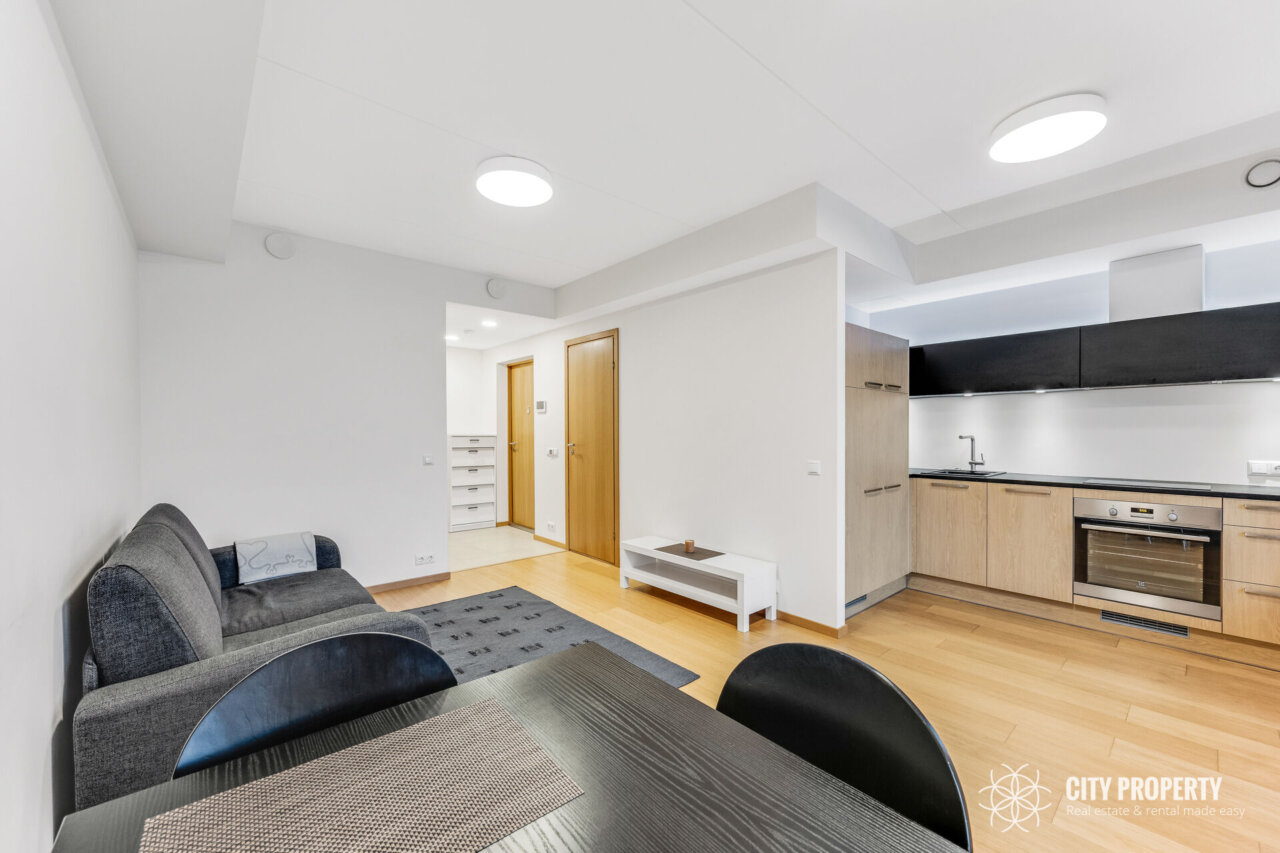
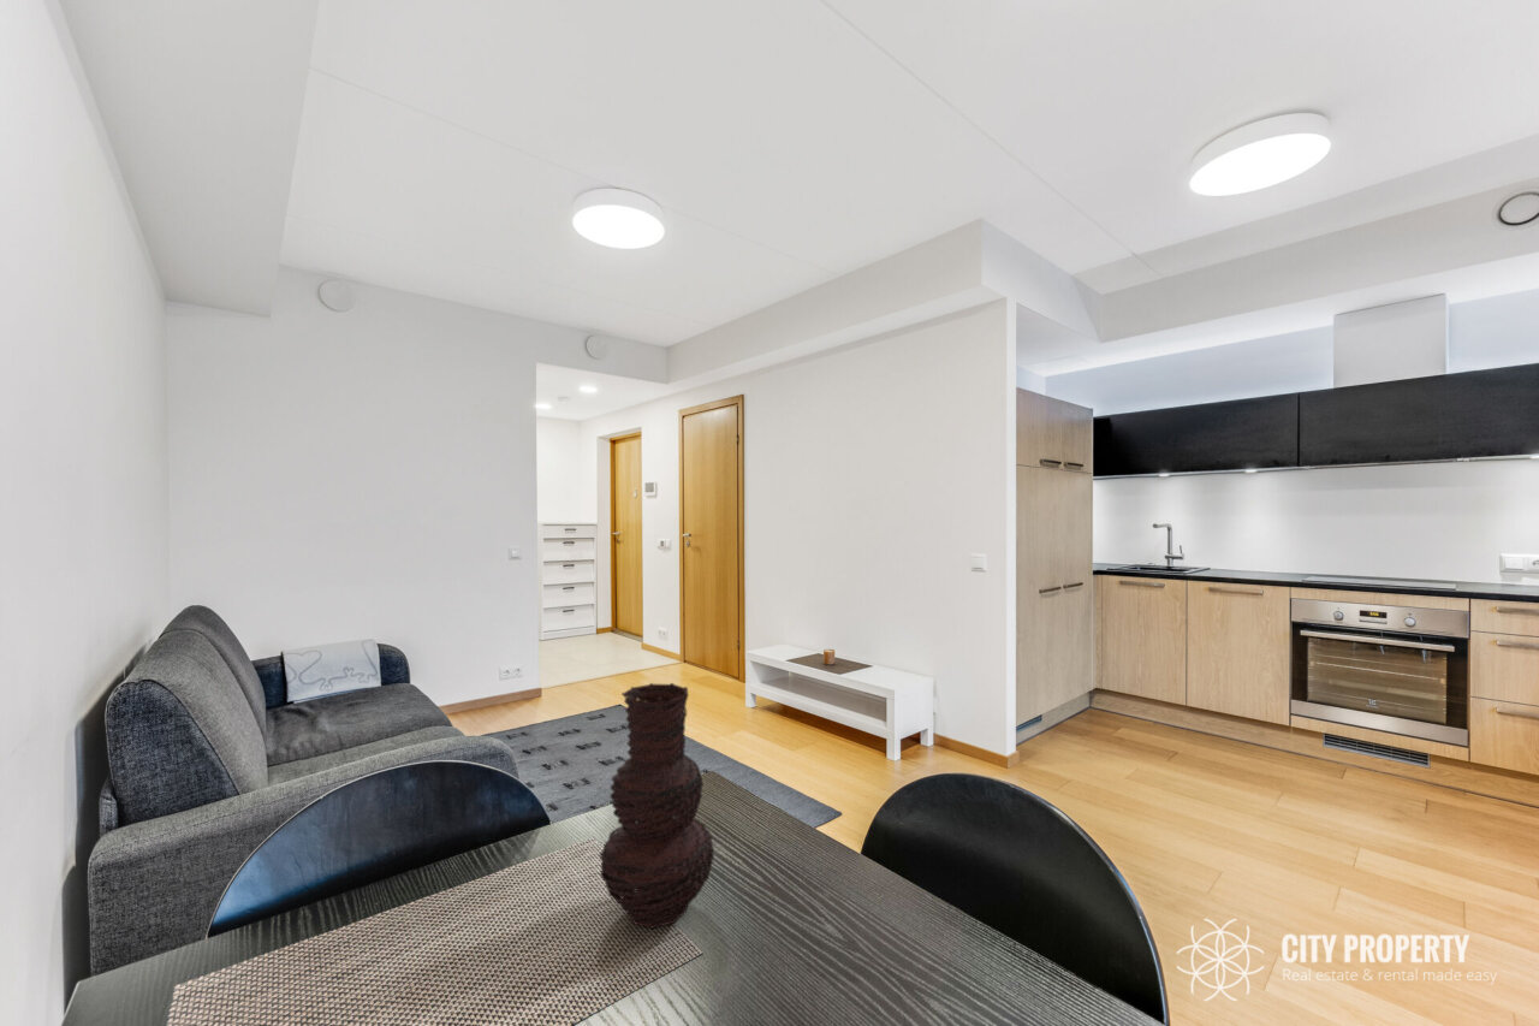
+ vase (656, 800)
